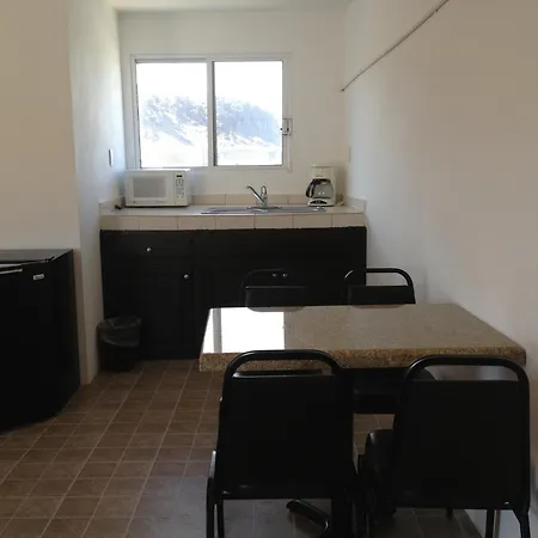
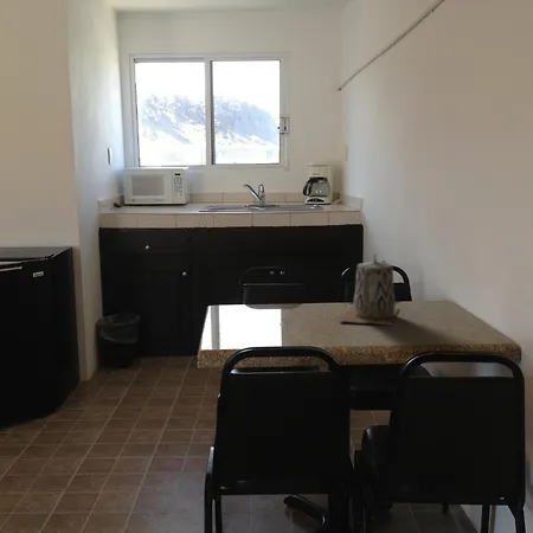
+ teapot (371, 284)
